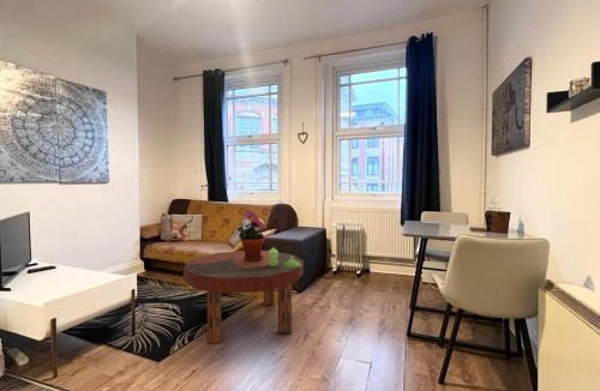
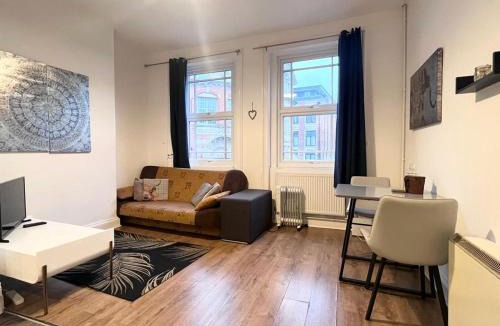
- potted plant (252, 234)
- decorative container (290, 257)
- coffee table (245, 289)
